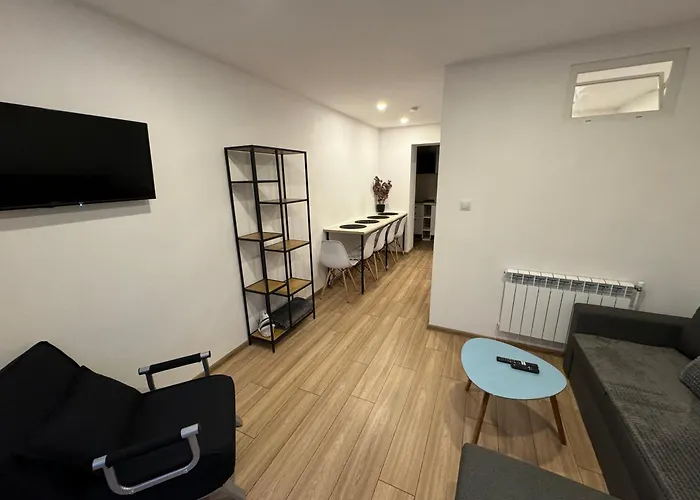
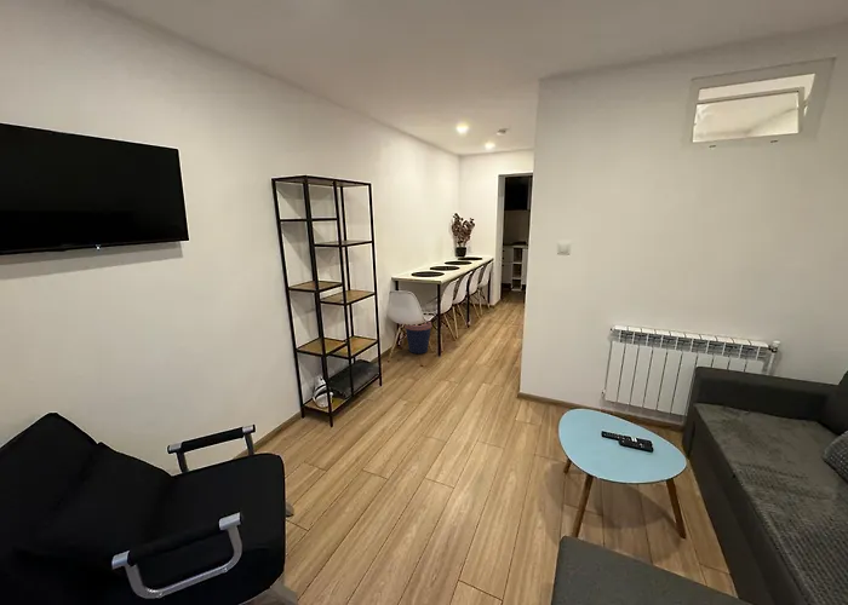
+ coffee cup (418, 336)
